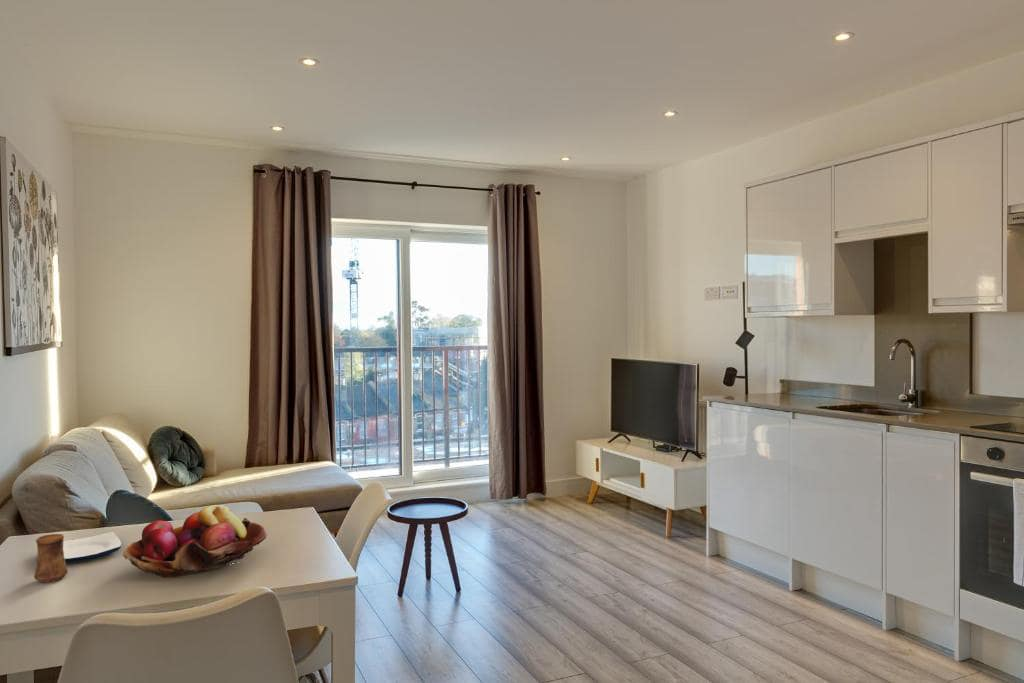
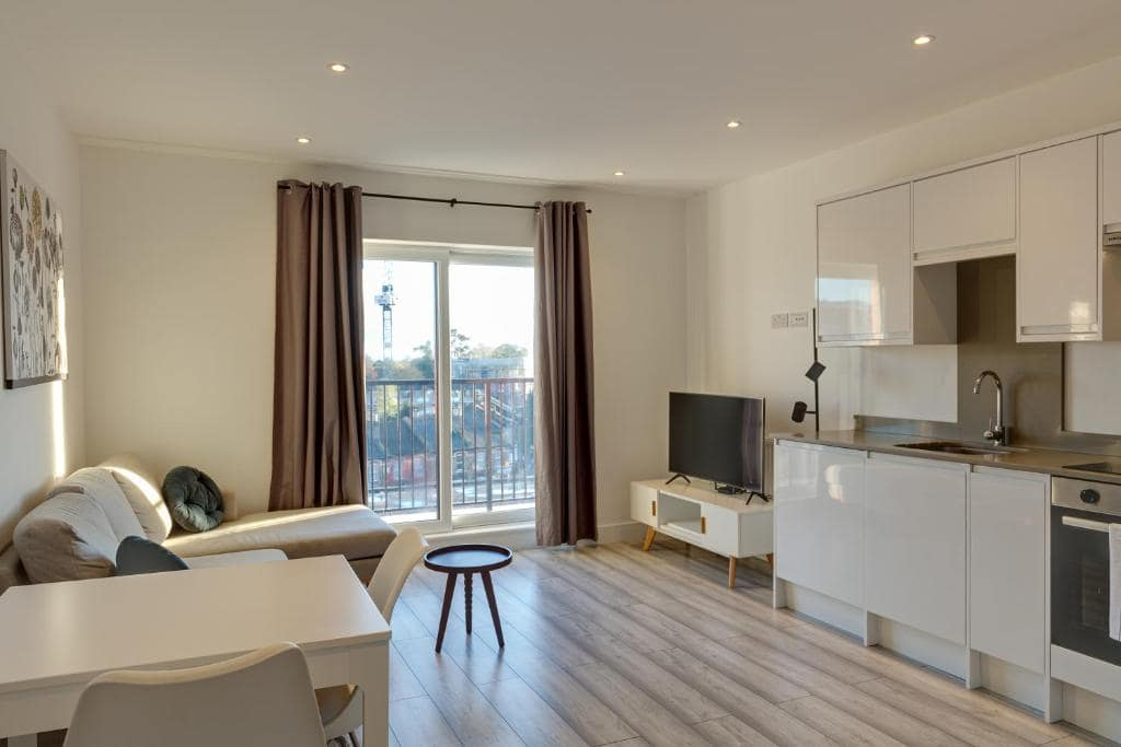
- plate (80, 549)
- cup (50, 557)
- fruit basket (200, 537)
